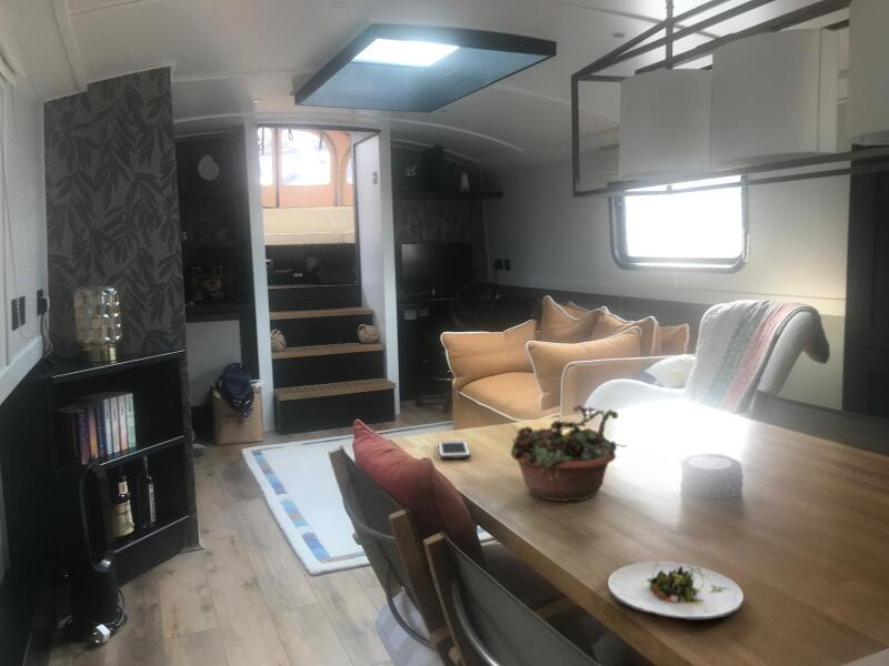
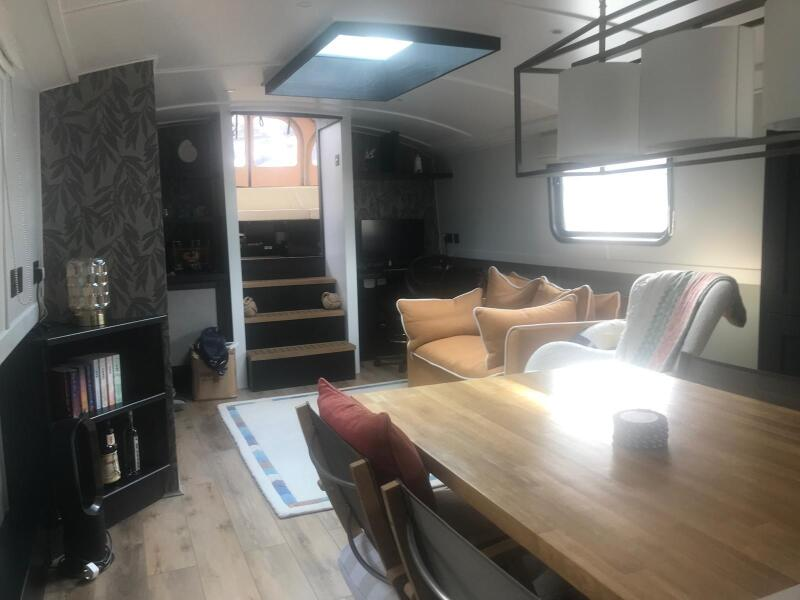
- succulent planter (566, 450)
- salad plate (673, 582)
- cell phone (453, 450)
